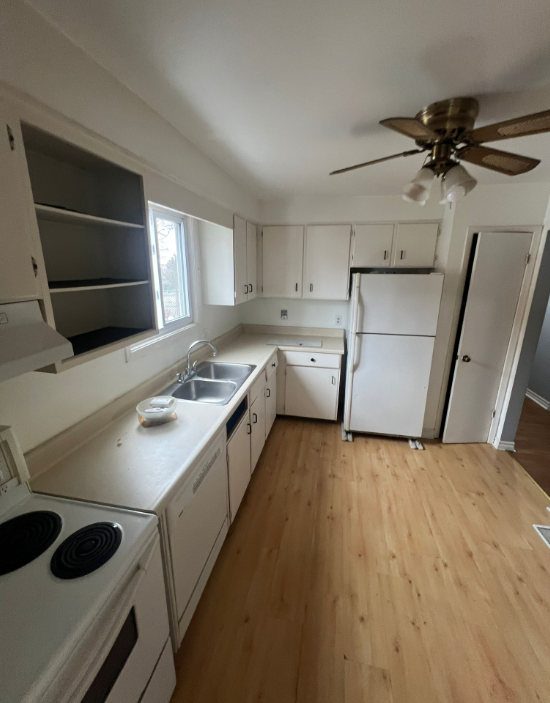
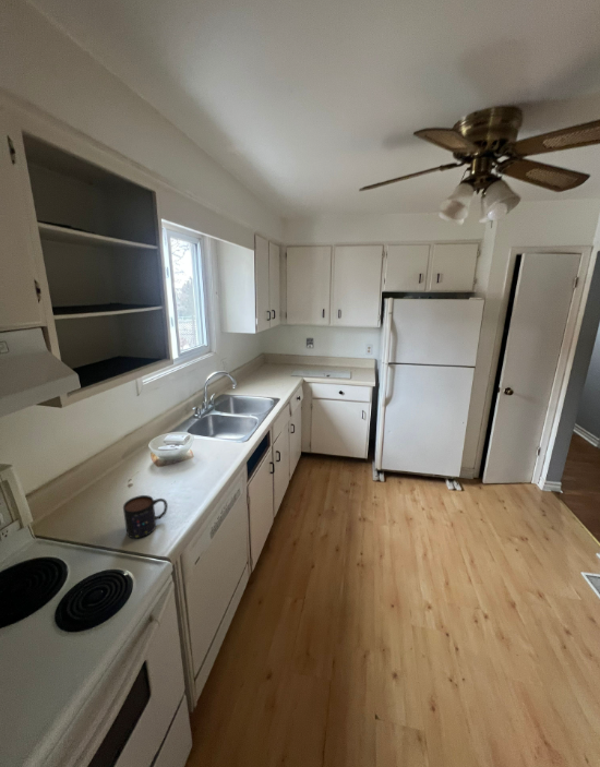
+ mug (147, 513)
